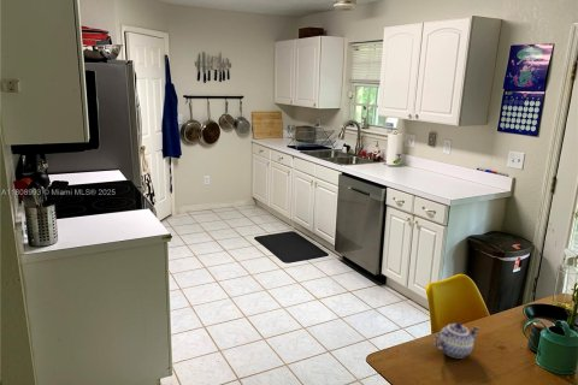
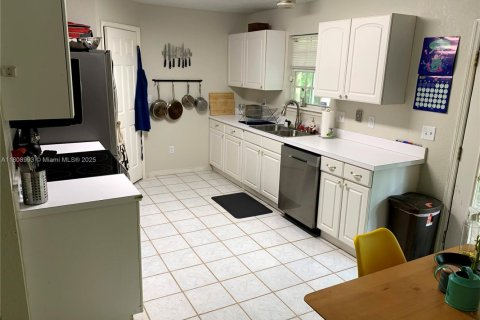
- teapot (456, 337)
